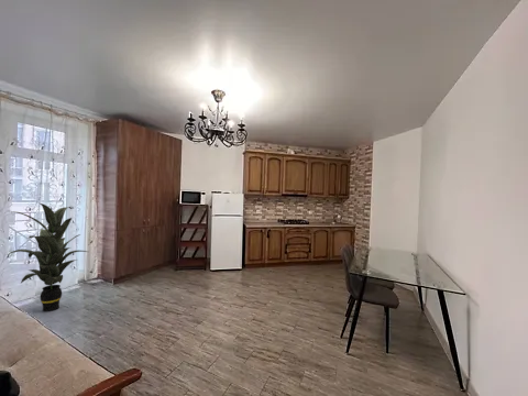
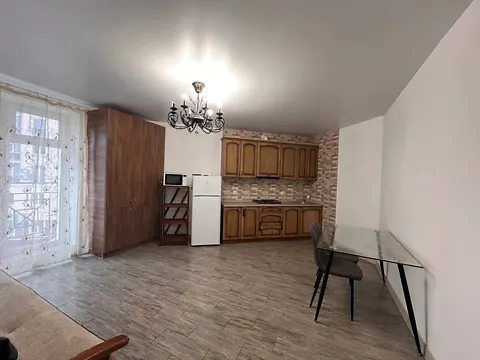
- indoor plant (46, 255)
